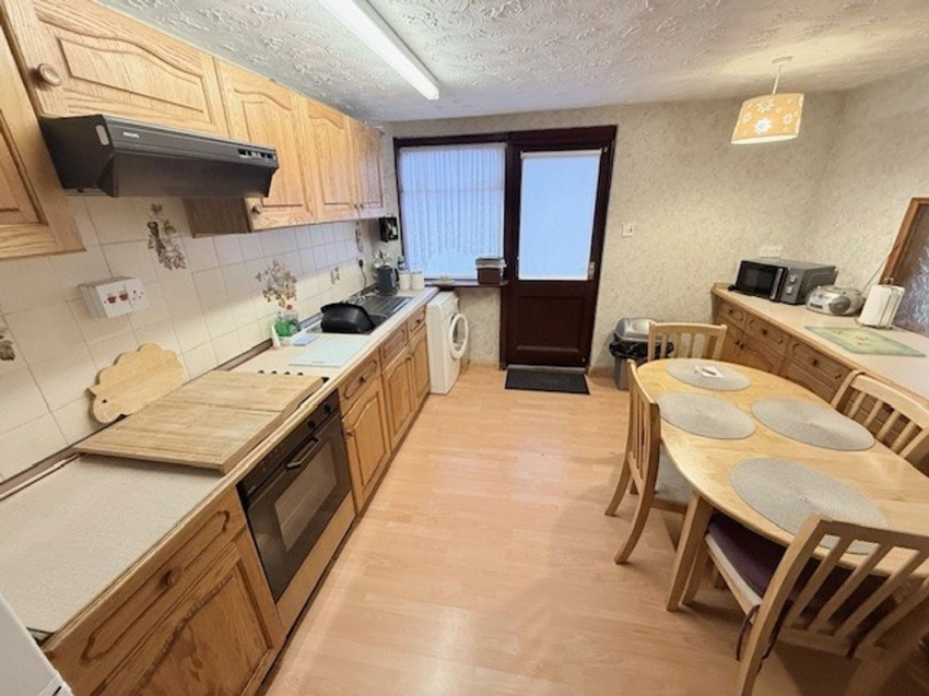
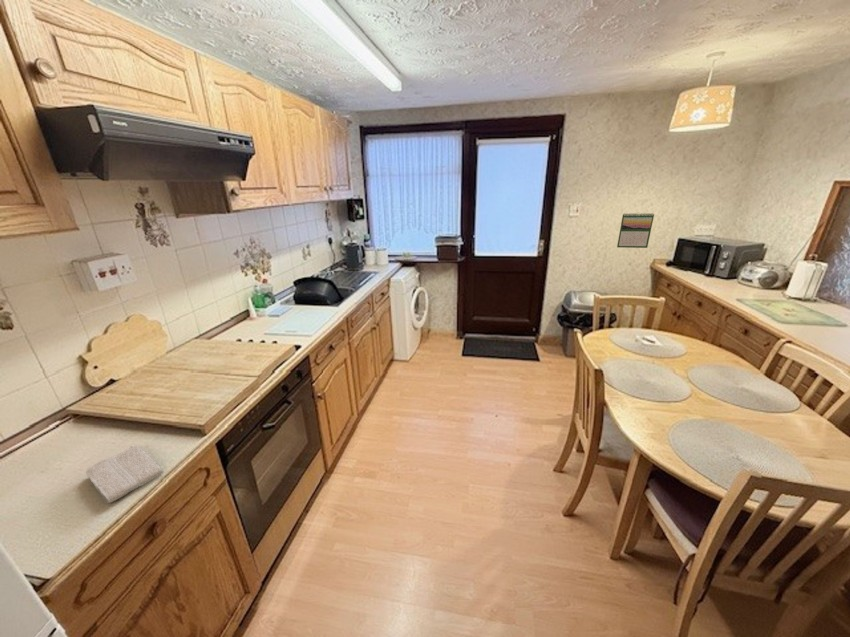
+ washcloth (124, 470)
+ calendar (635, 230)
